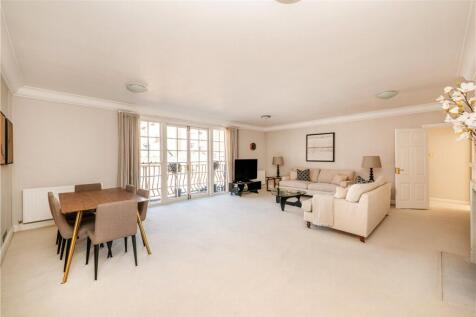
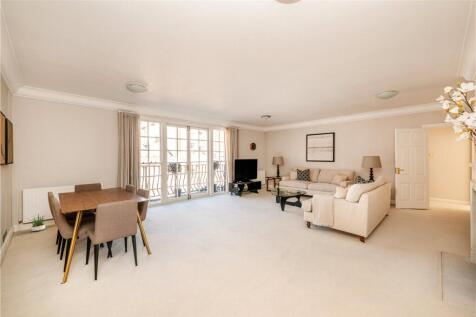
+ potted plant (38, 222)
